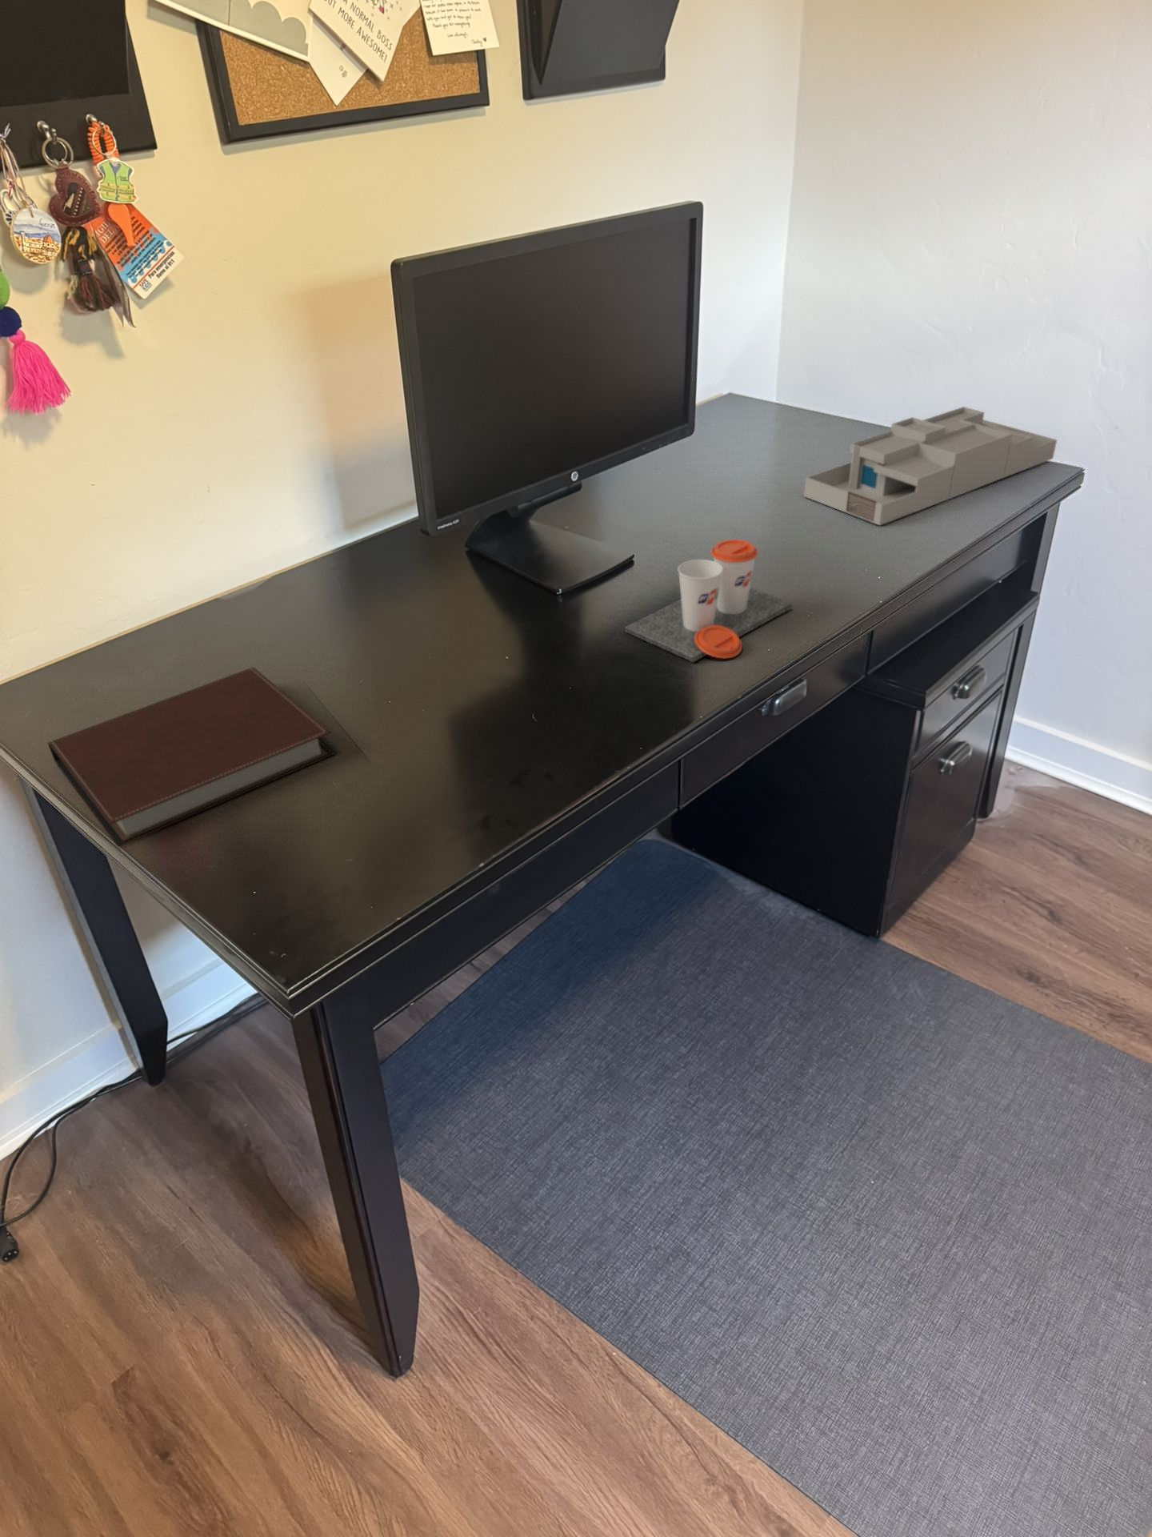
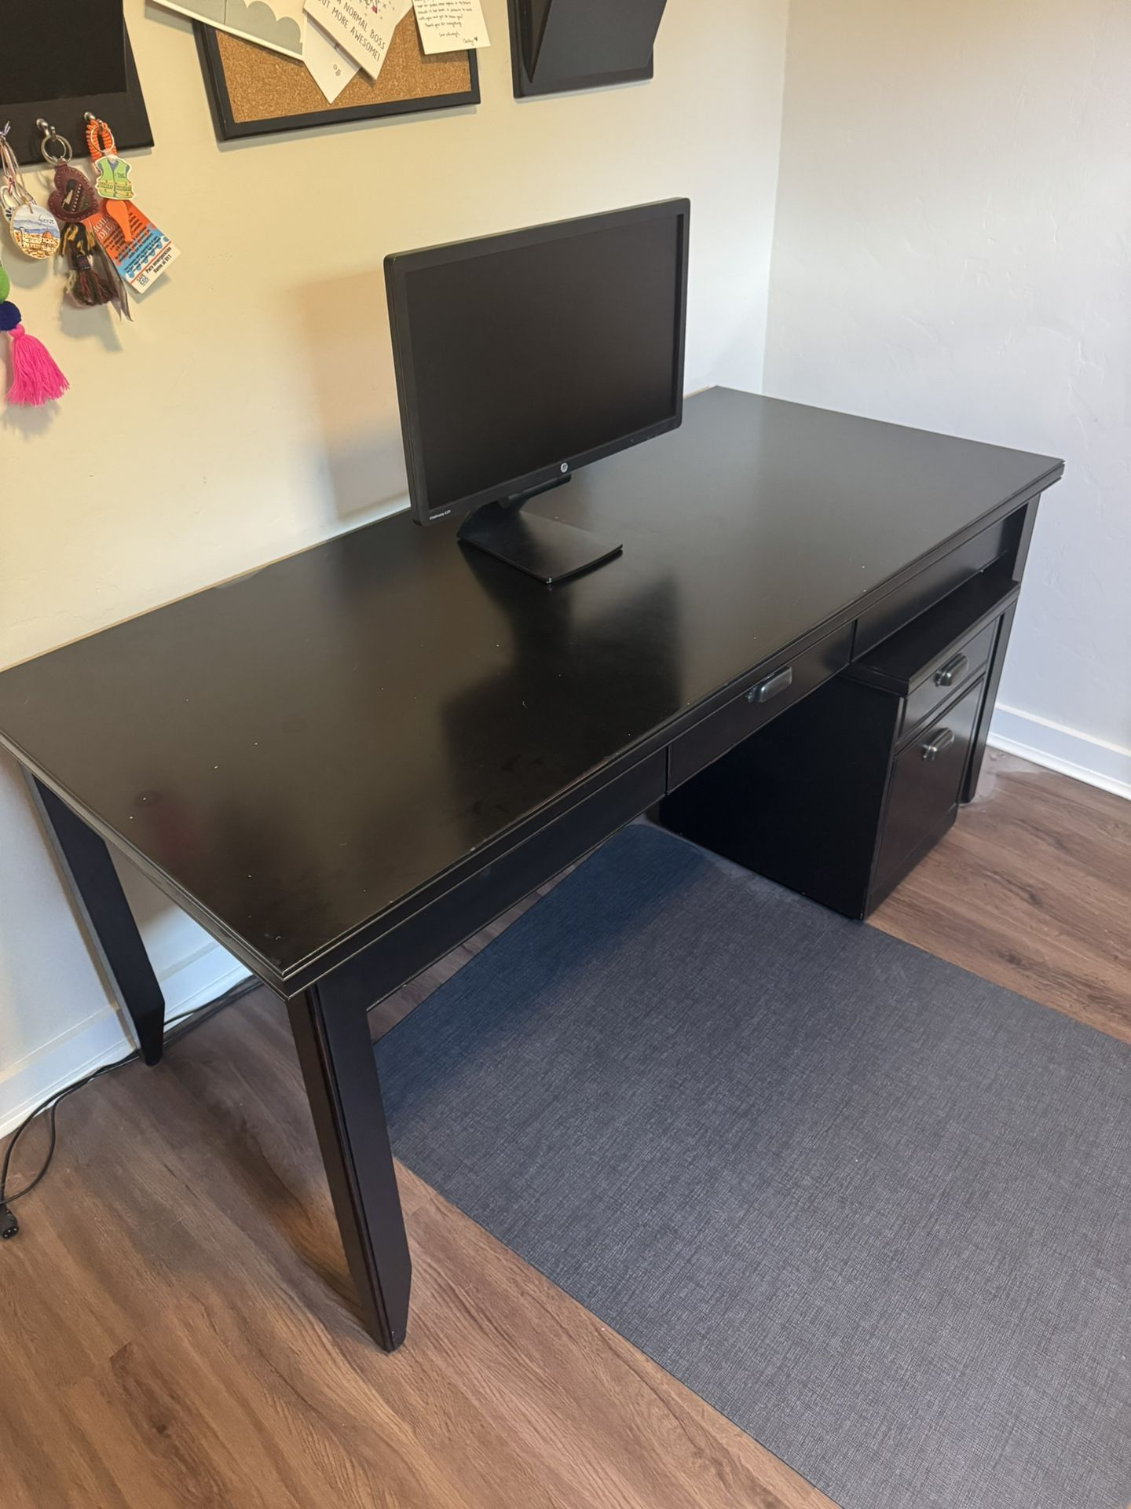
- cup (719, 591)
- desk organizer (935, 453)
- notebook (191, 747)
